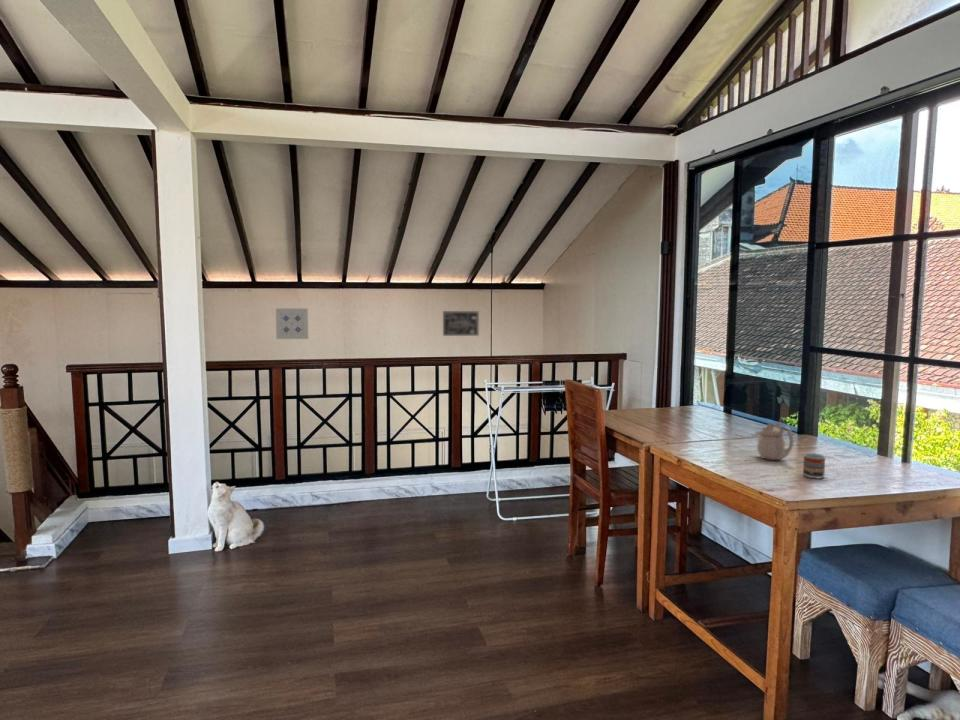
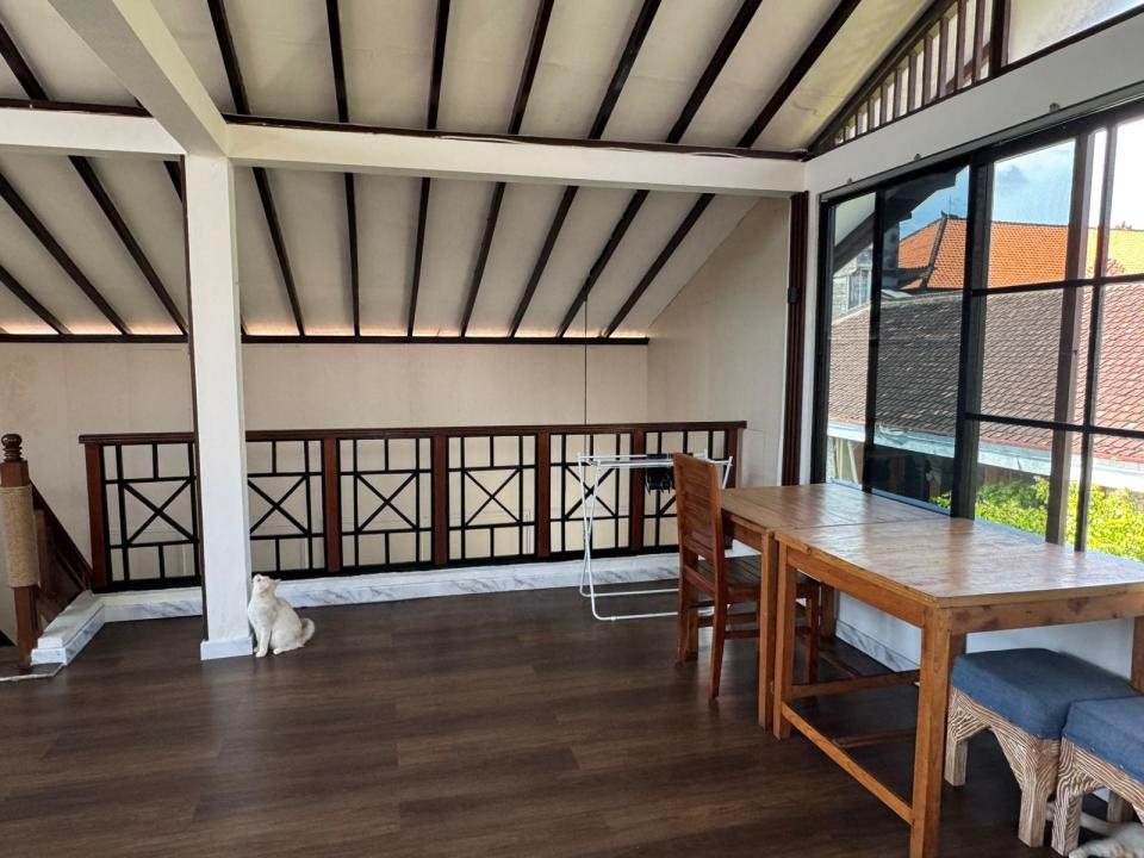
- cup (813, 464)
- wall art (460, 323)
- wall art (292, 323)
- teapot (773, 440)
